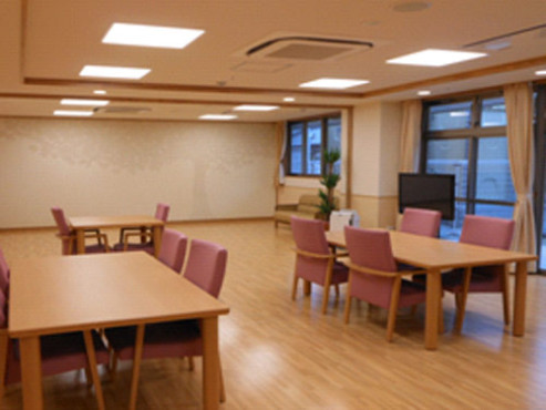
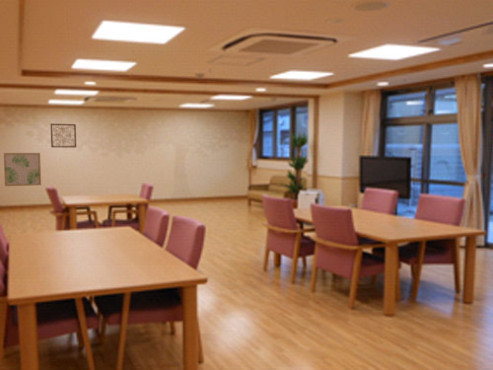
+ wall art (22, 169)
+ wall art (64, 134)
